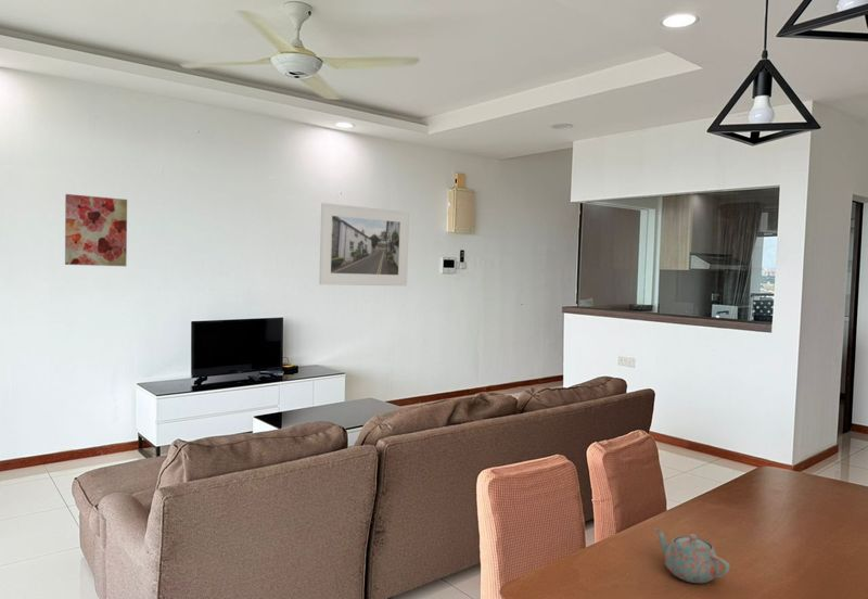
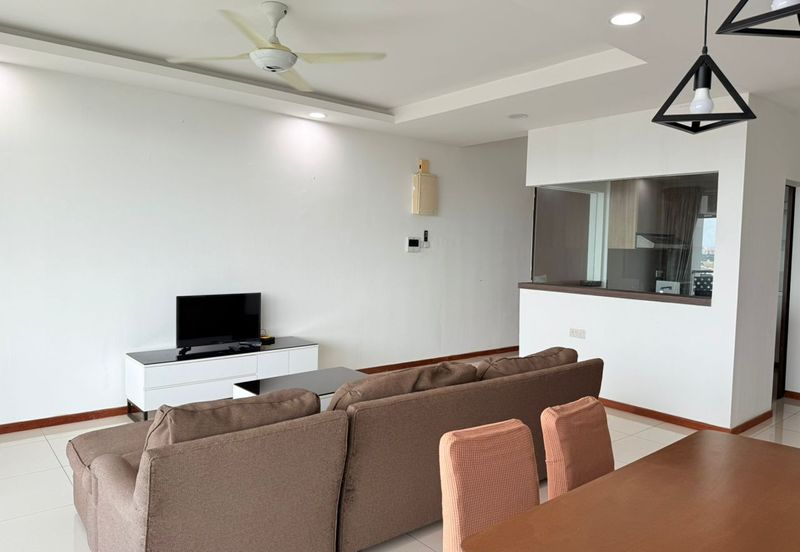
- wall art (97, 231)
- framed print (366, 246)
- teapot (689, 553)
